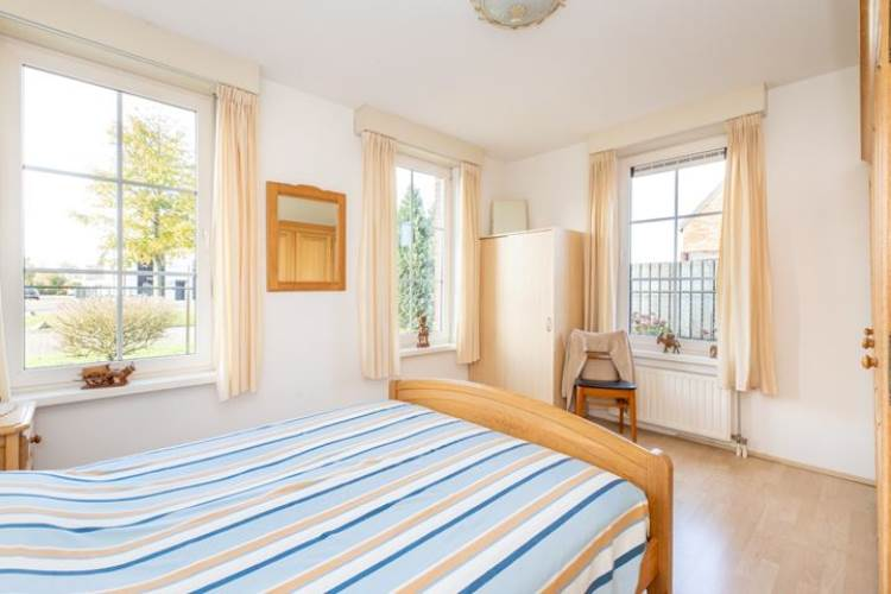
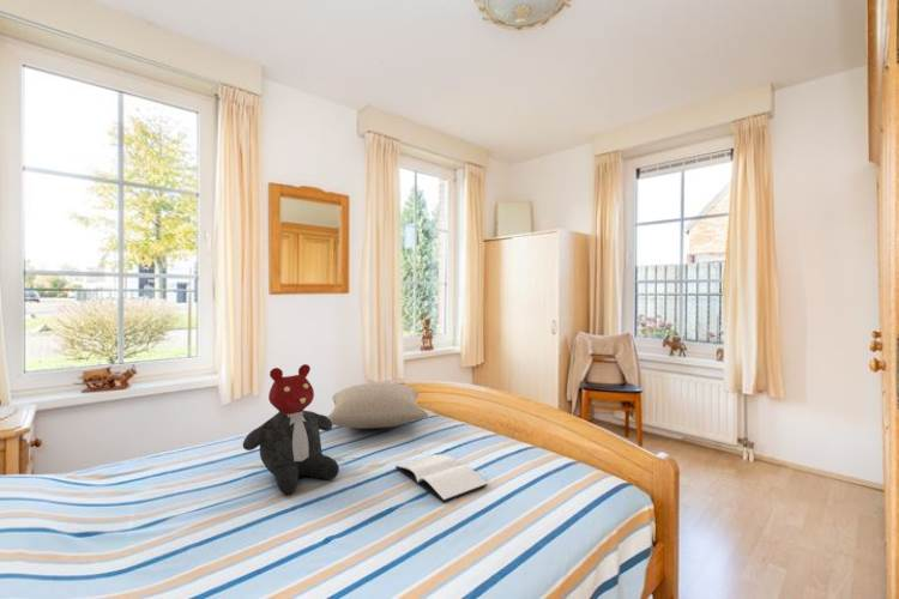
+ book (439, 472)
+ pillow (376, 405)
+ teddy bear (297, 422)
